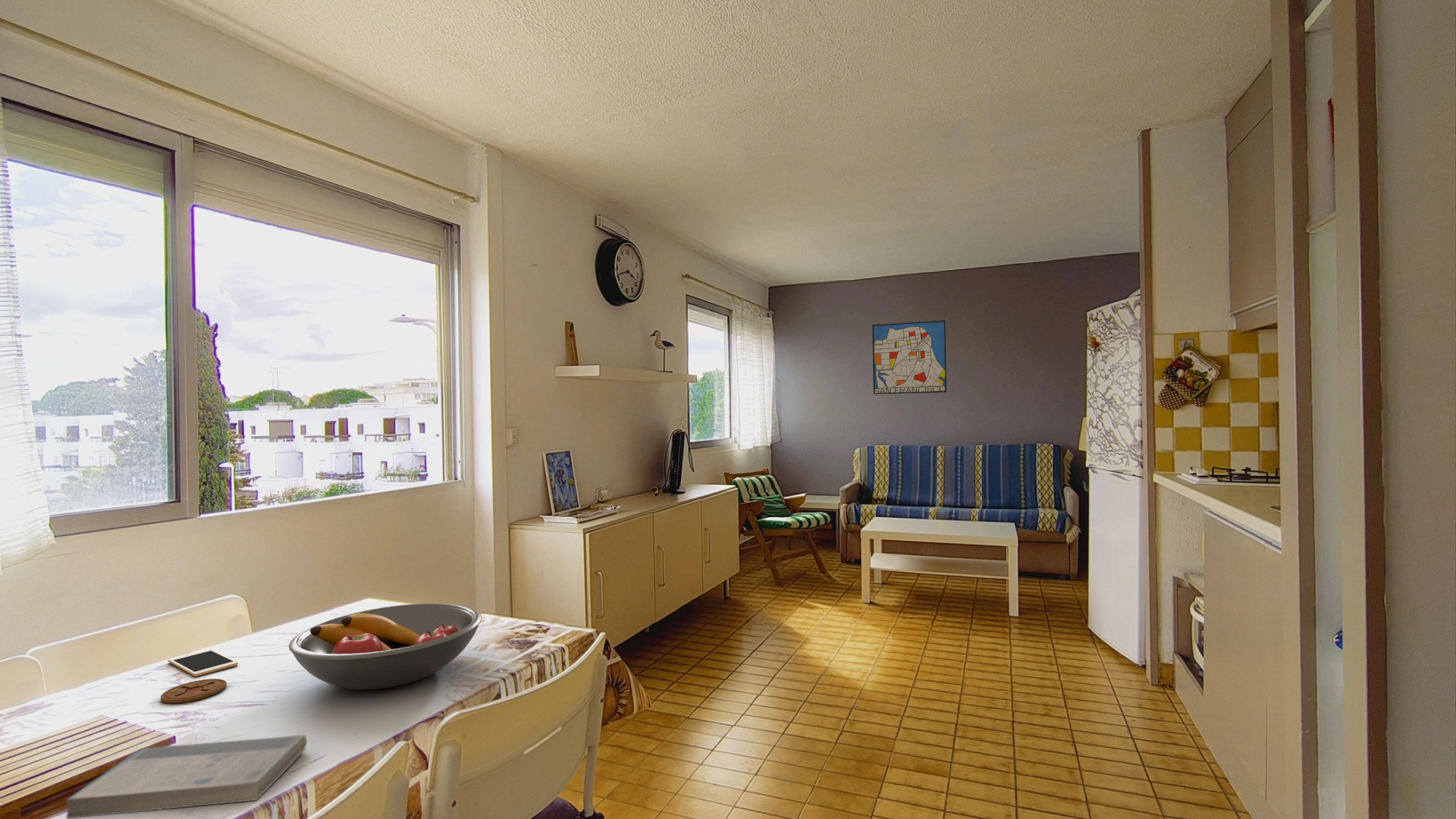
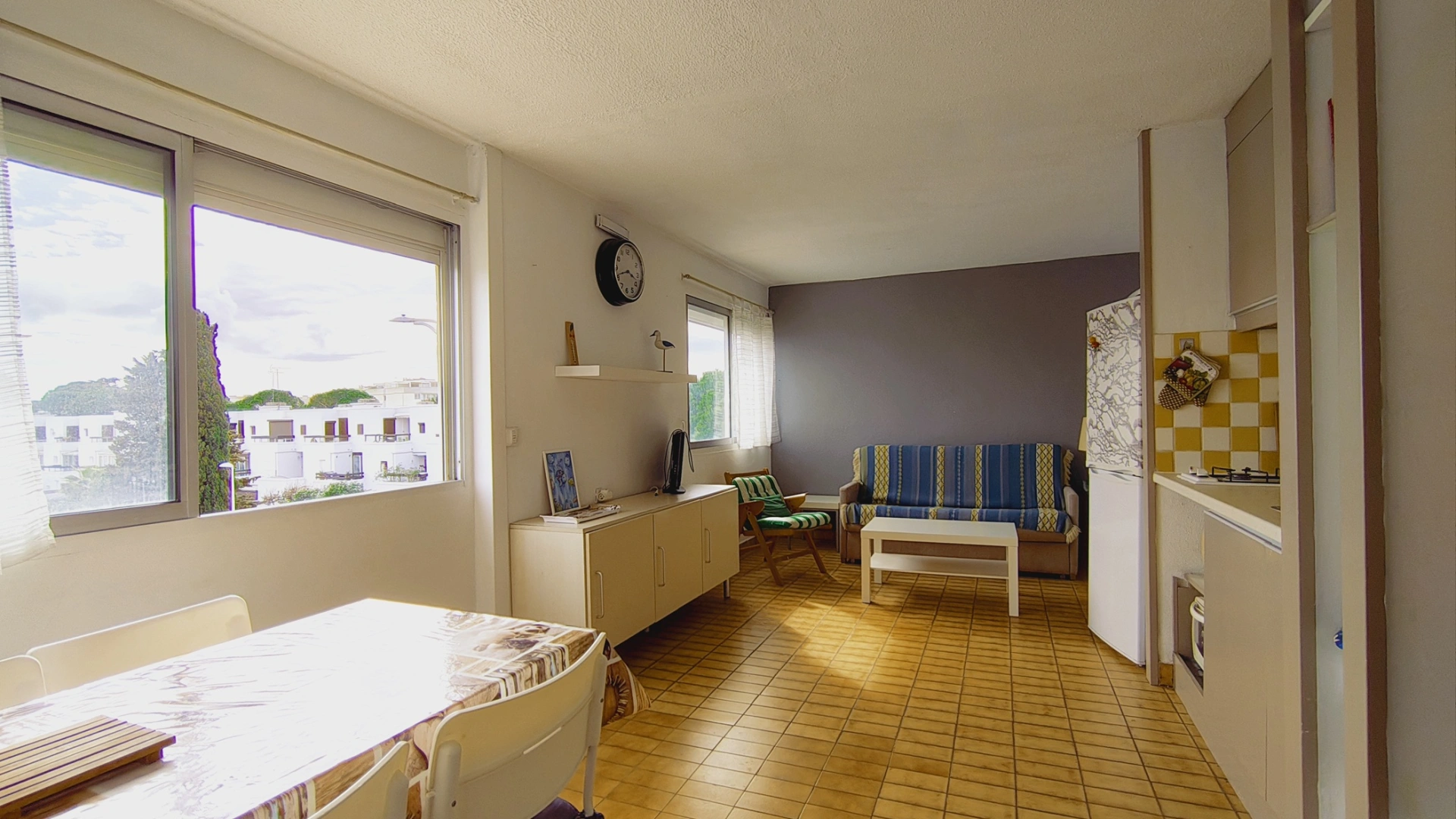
- cell phone (202, 661)
- fruit bowl (391, 644)
- coaster (194, 690)
- book (197, 771)
- wall art (908, 358)
